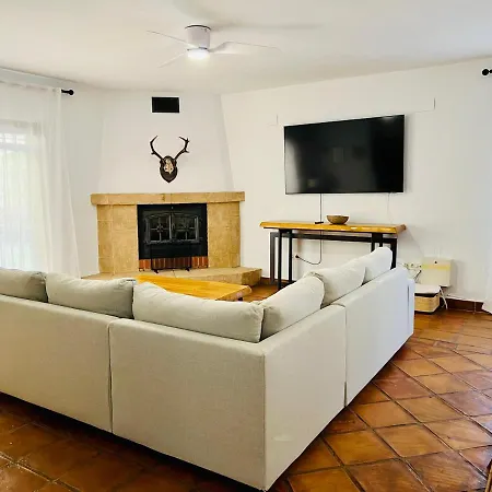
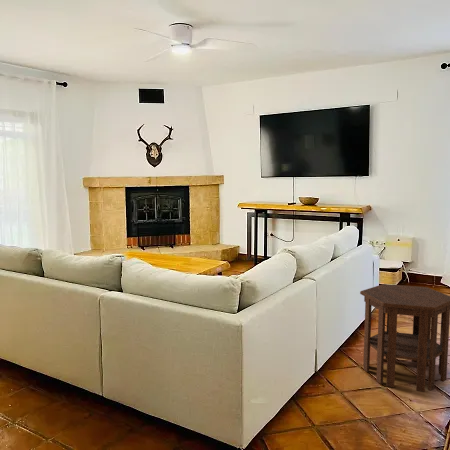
+ side table (405, 334)
